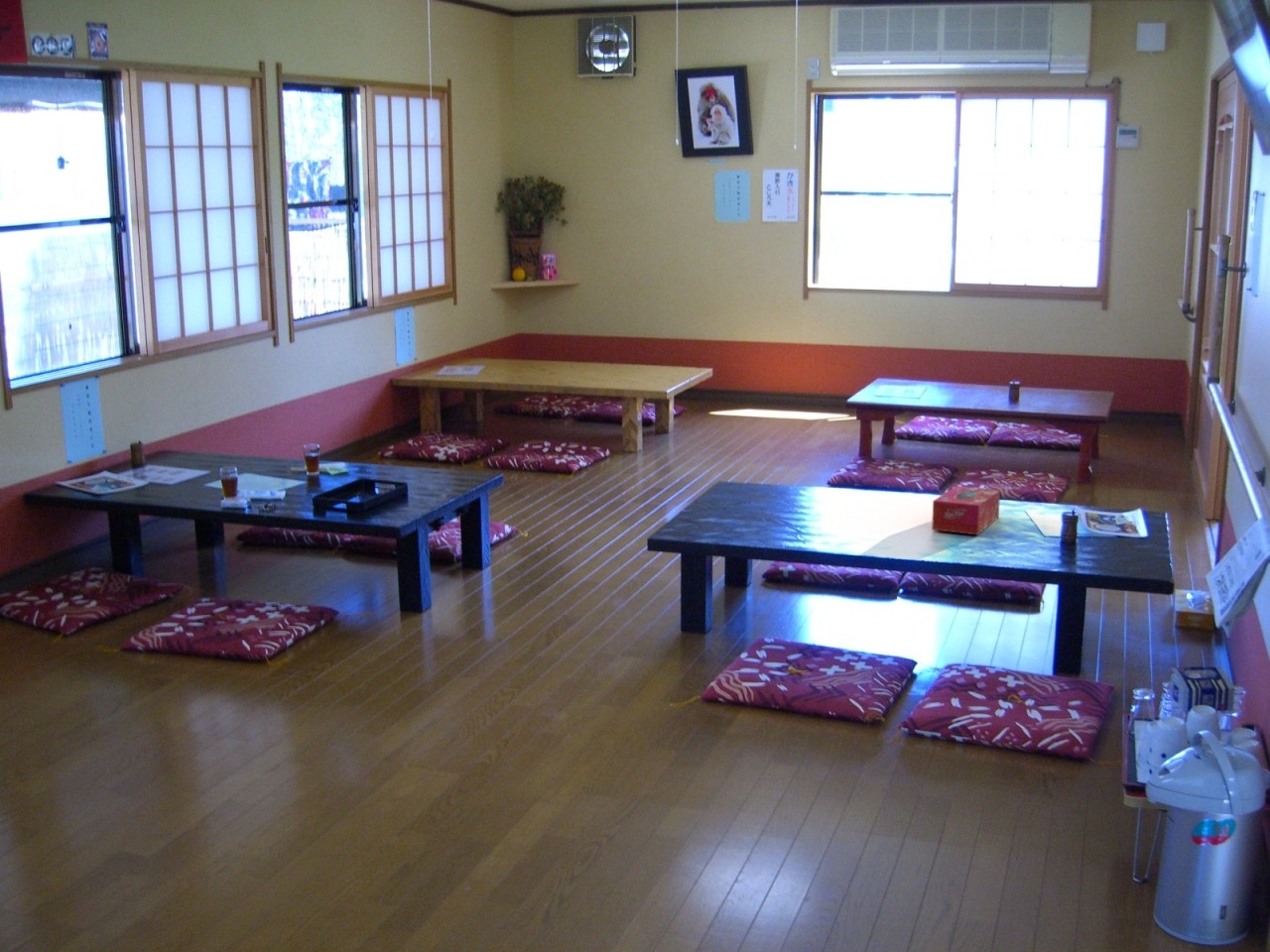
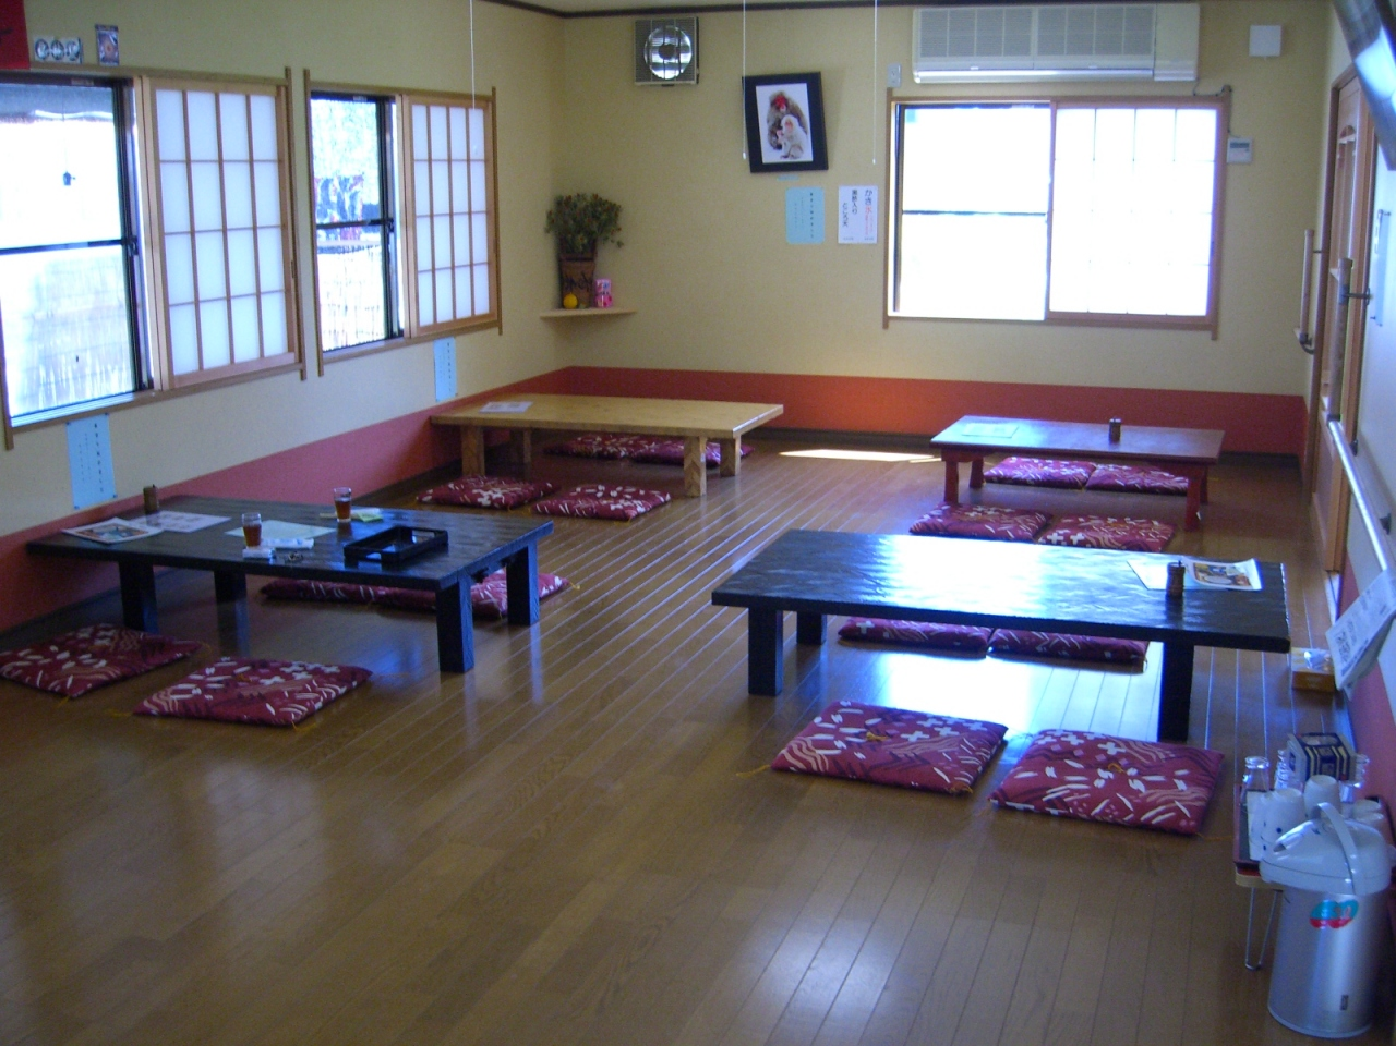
- tissue box (966, 509)
